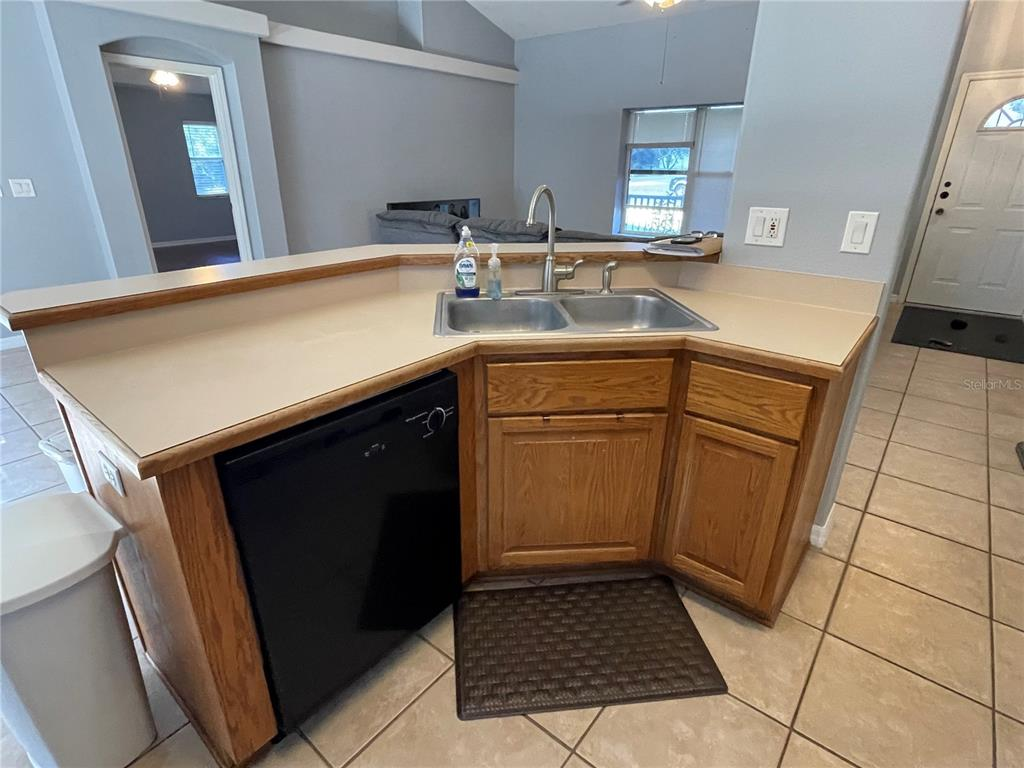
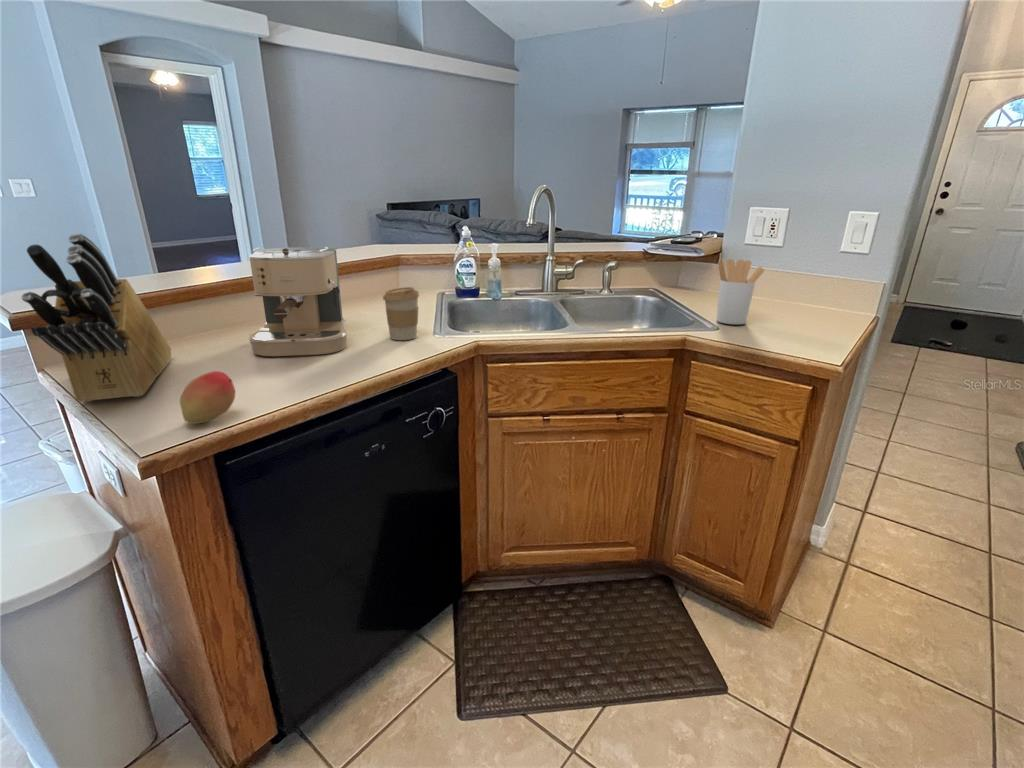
+ knife block (104, 312)
+ fruit (208, 396)
+ coffee maker (296, 297)
+ coffee cup (402, 312)
+ utensil holder (735, 289)
